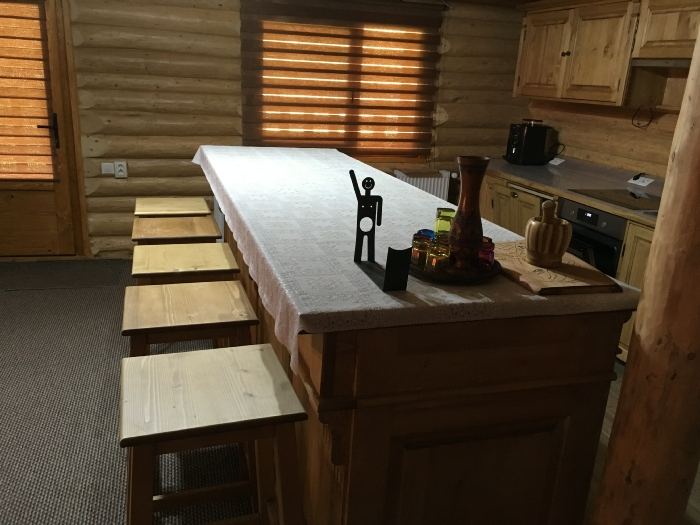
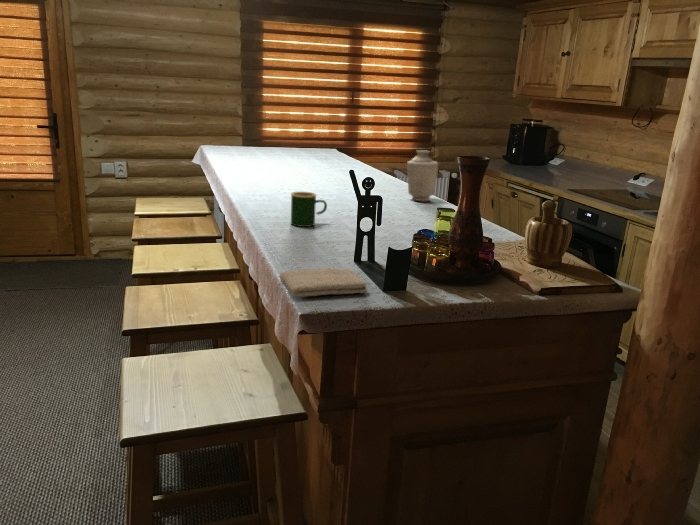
+ mug (309, 209)
+ washcloth (323, 281)
+ vase (421, 175)
